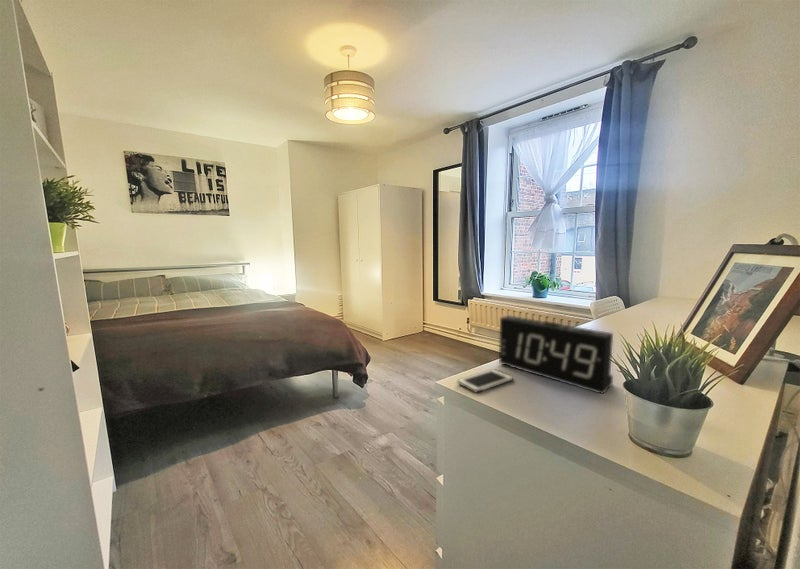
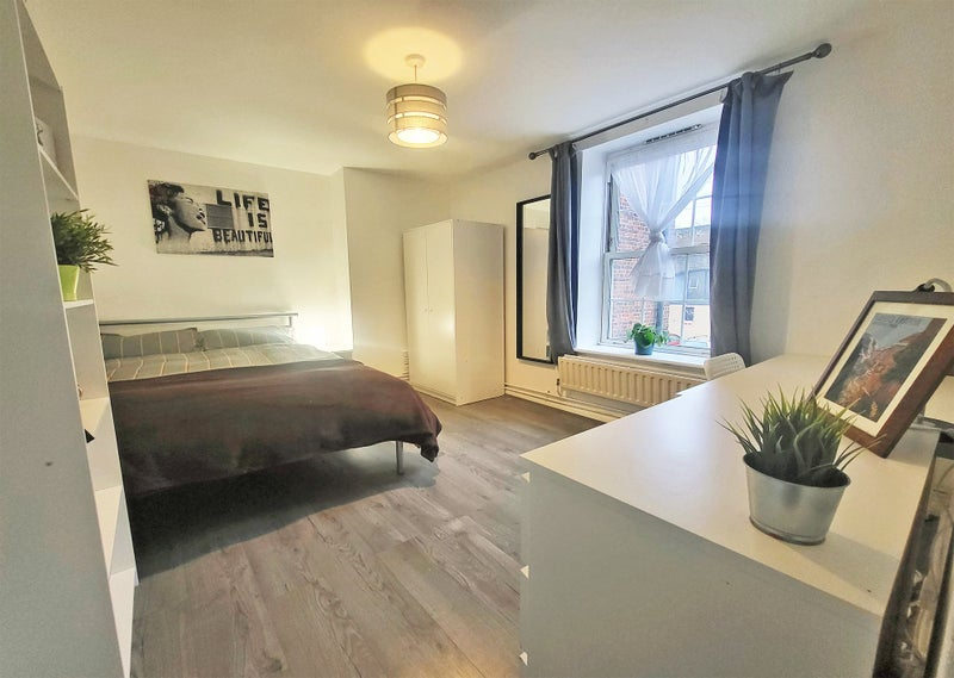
- alarm clock (551, 347)
- cell phone (485, 380)
